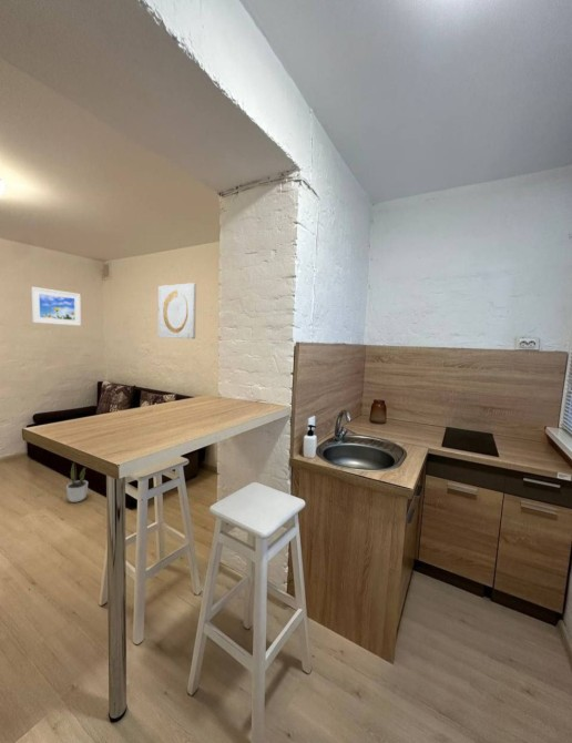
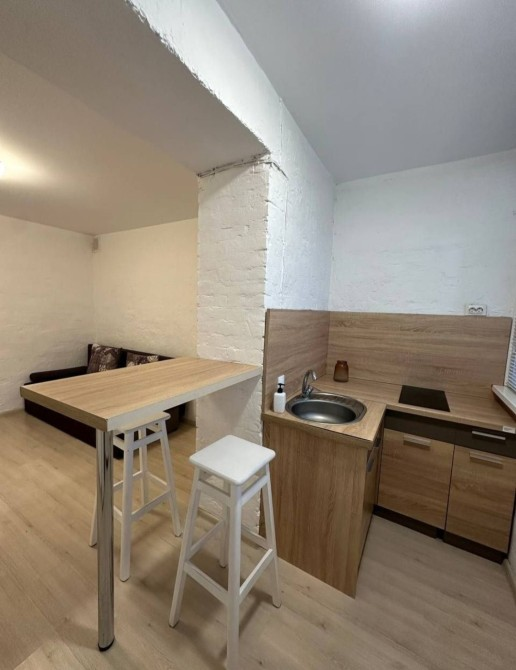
- wall art (176, 312)
- potted plant (75, 478)
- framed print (57, 307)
